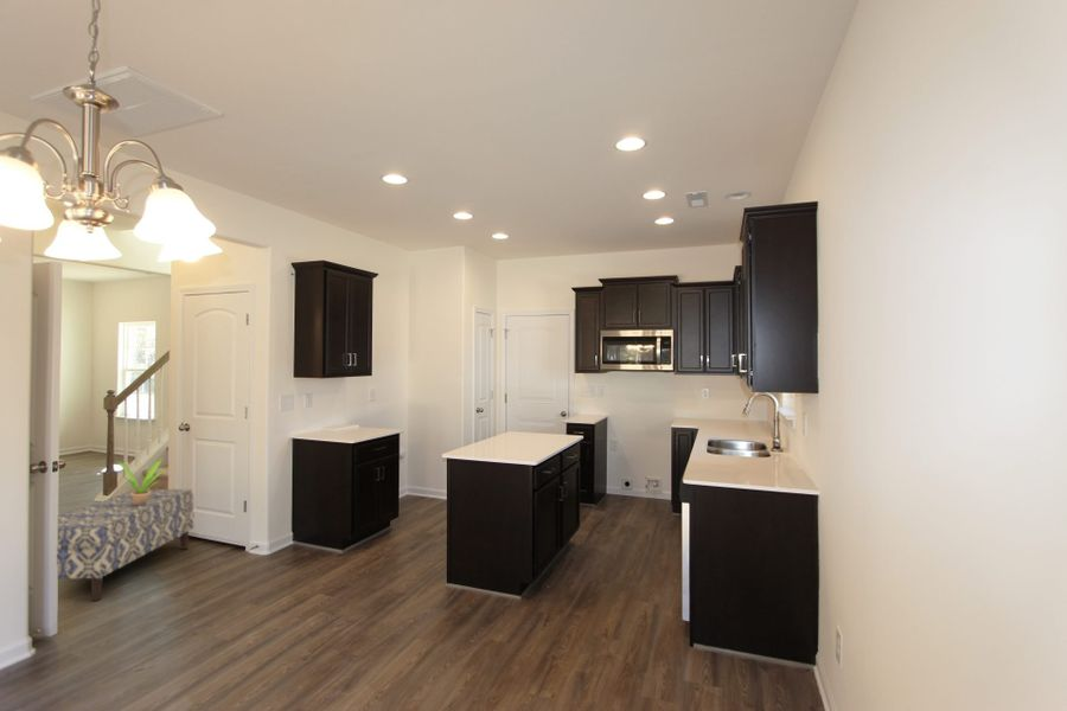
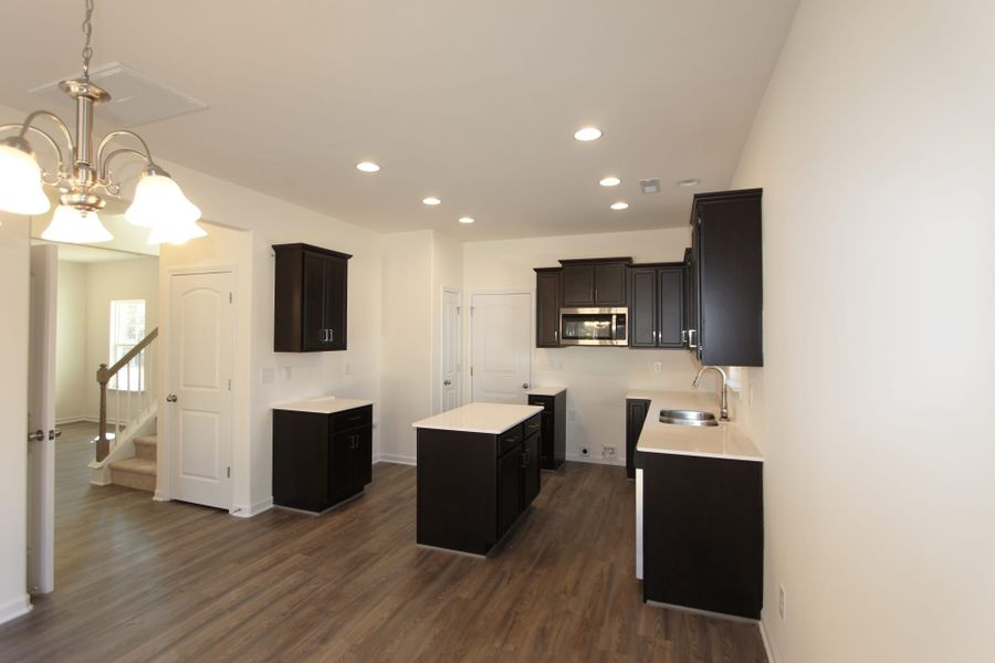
- bench (119, 538)
- potted plant (142, 483)
